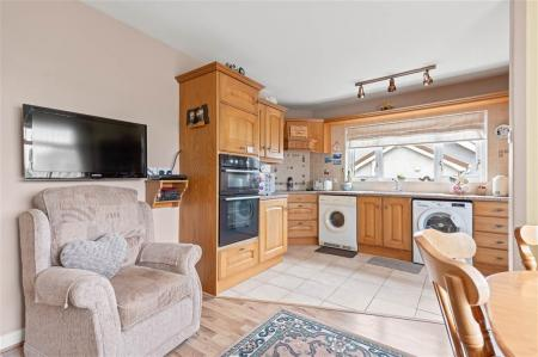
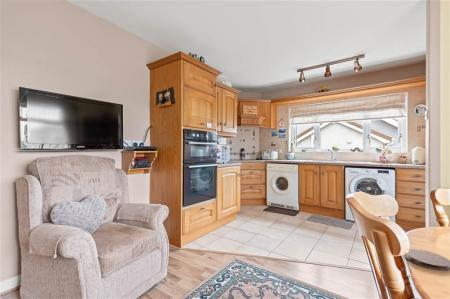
+ coaster (427, 259)
